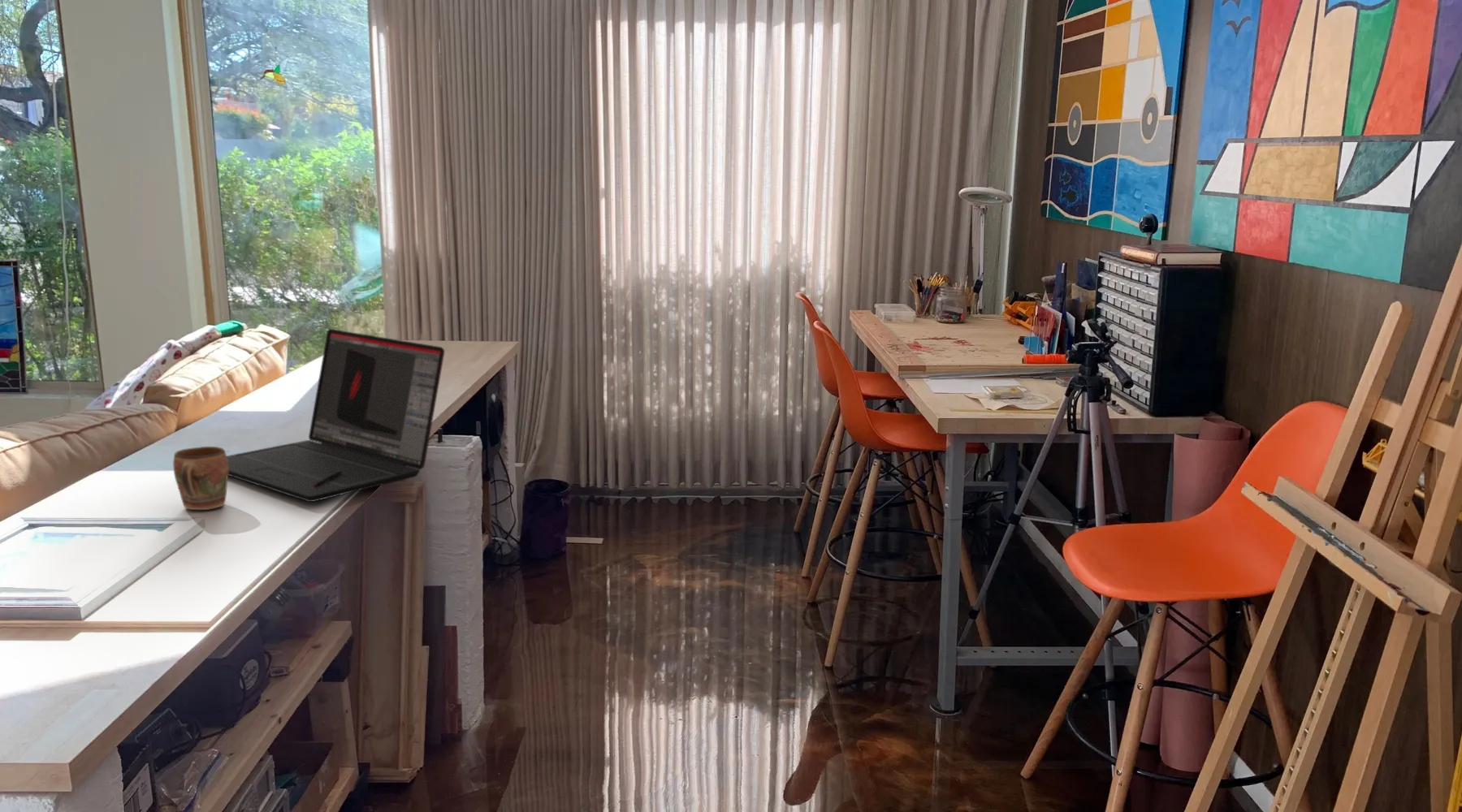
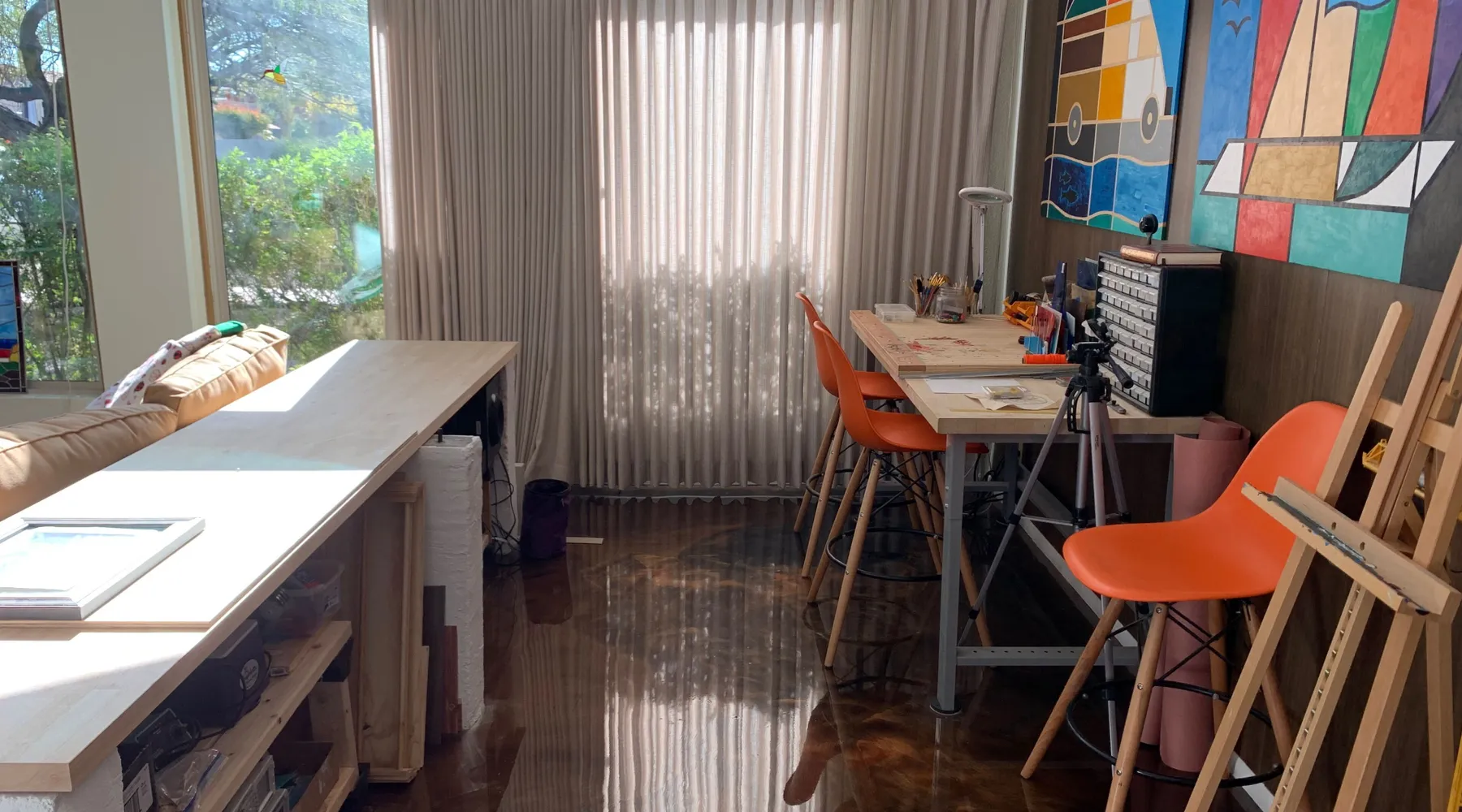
- laptop (321, 408)
- mug (198, 479)
